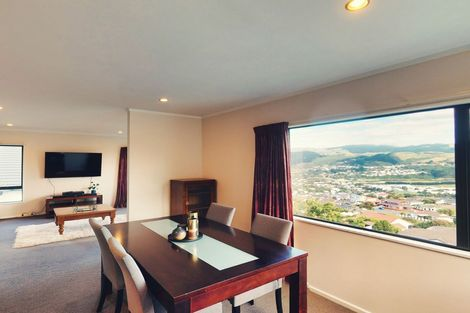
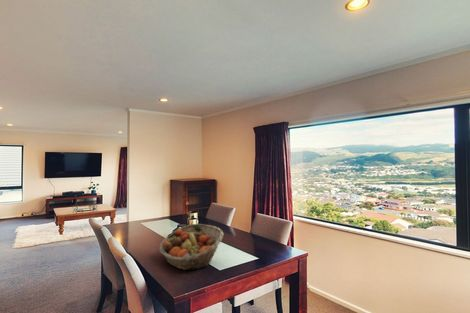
+ fruit basket (191, 244)
